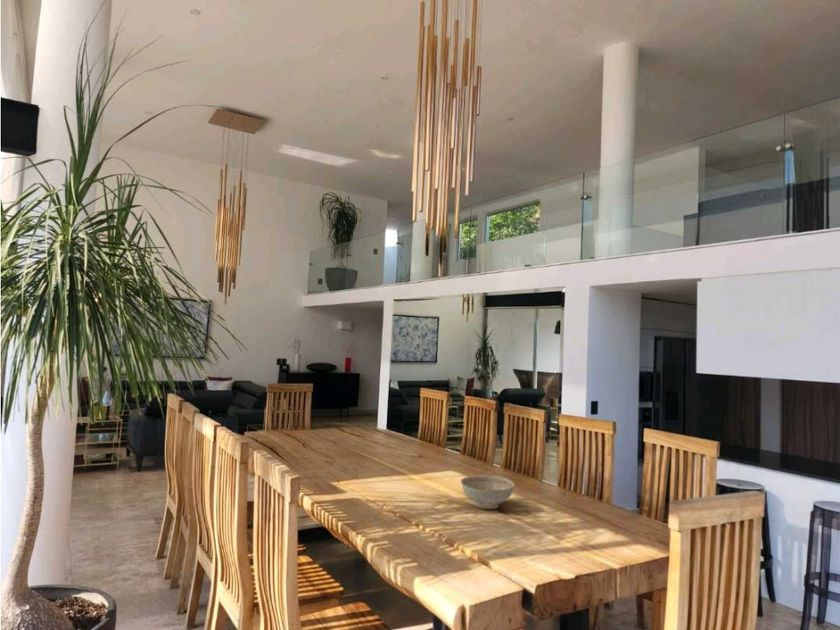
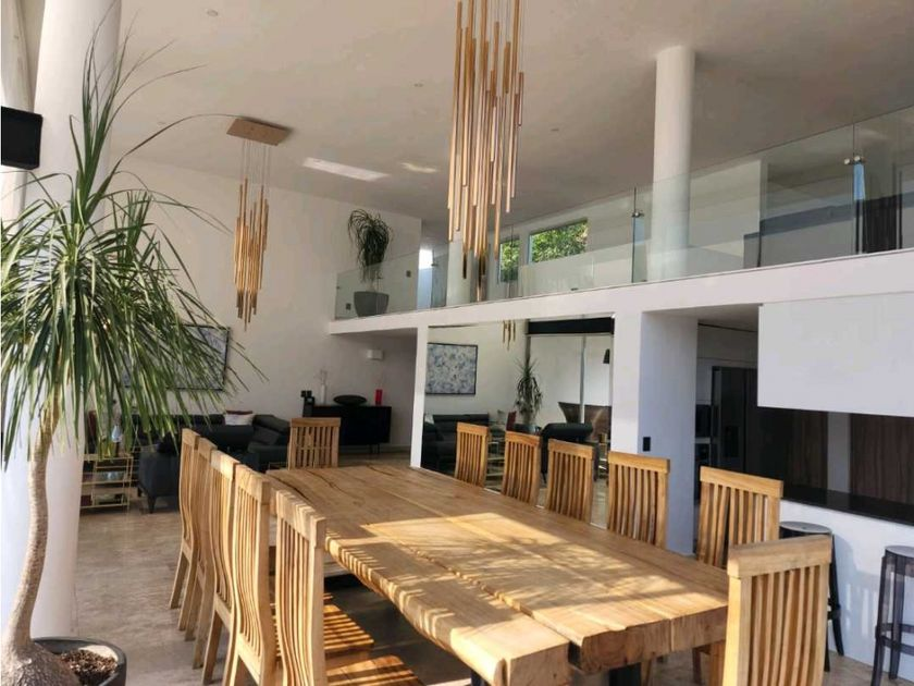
- decorative bowl (487, 493)
